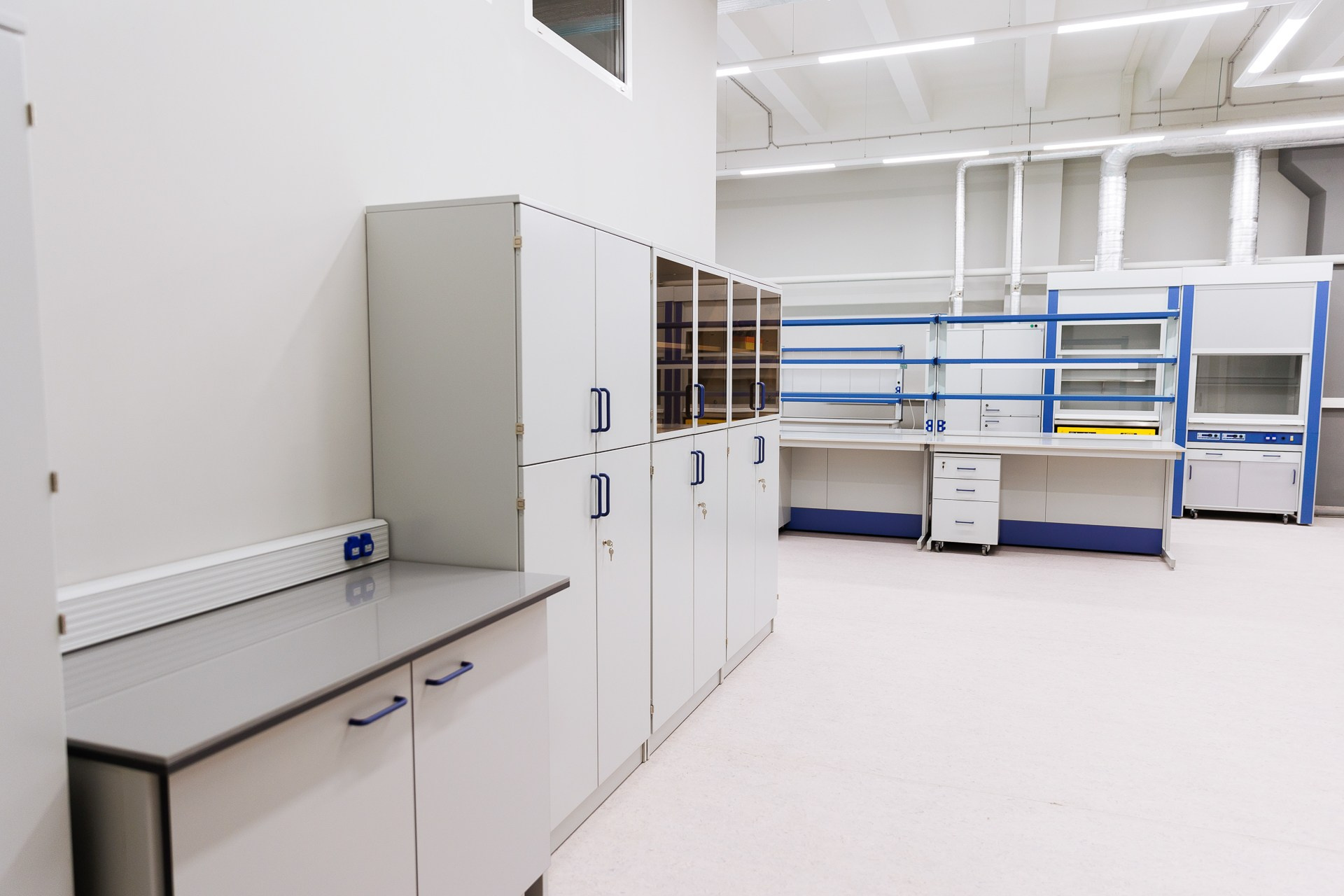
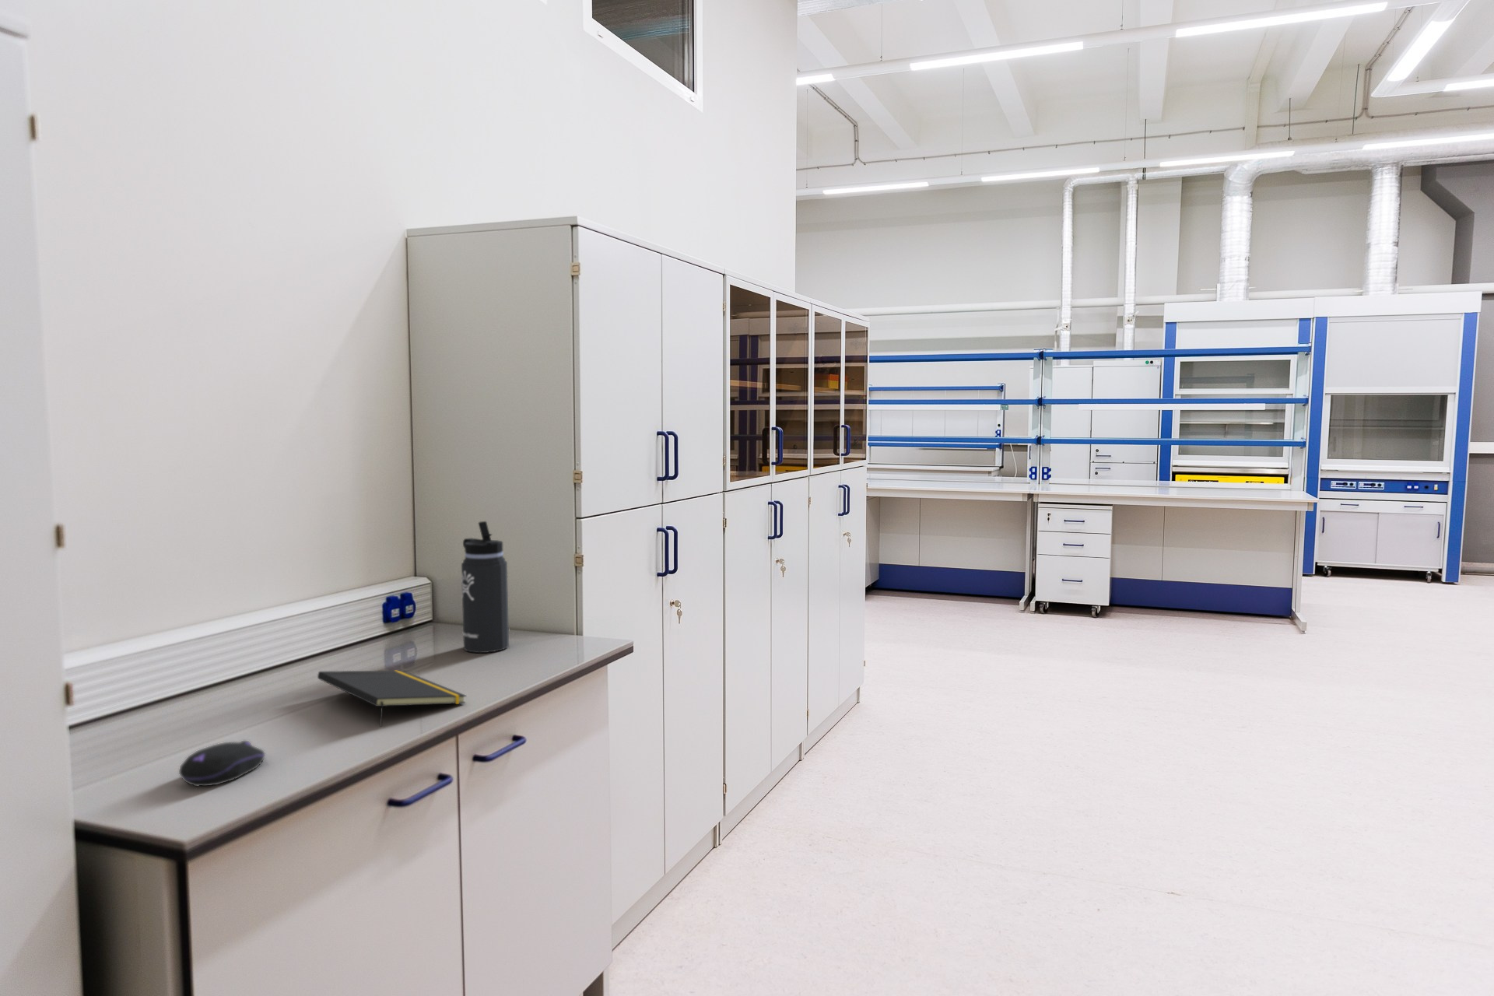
+ thermos bottle (481, 584)
+ notepad (390, 687)
+ computer mouse (223, 758)
